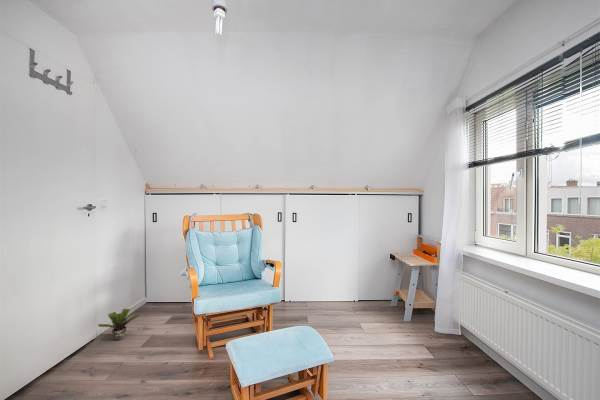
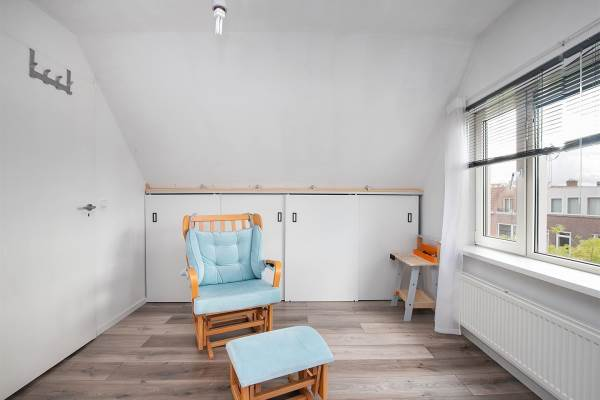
- potted plant (120, 324)
